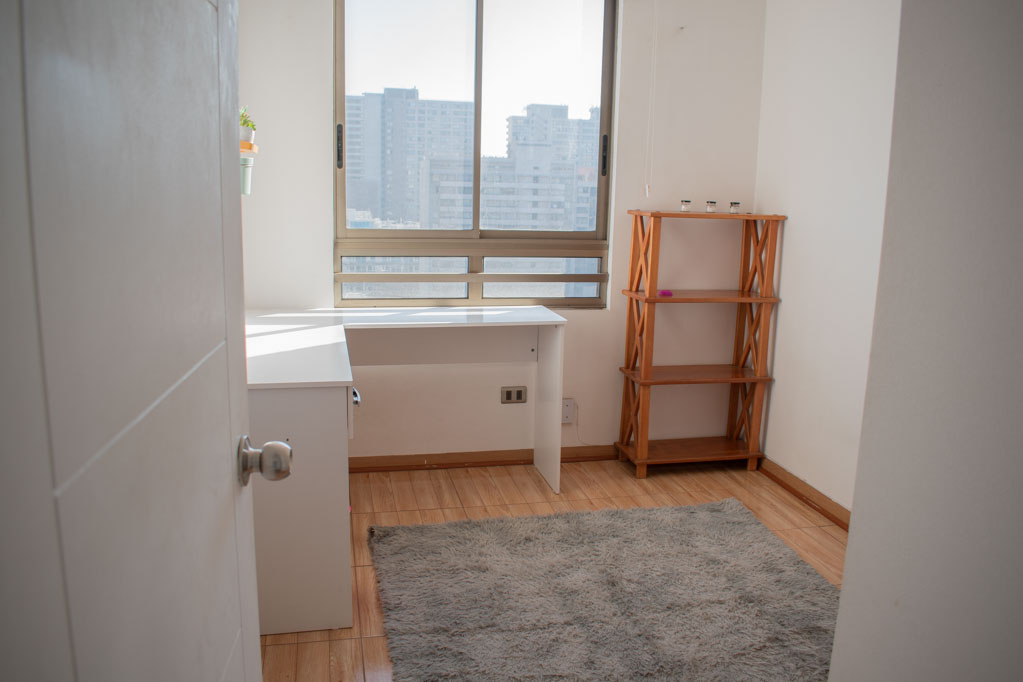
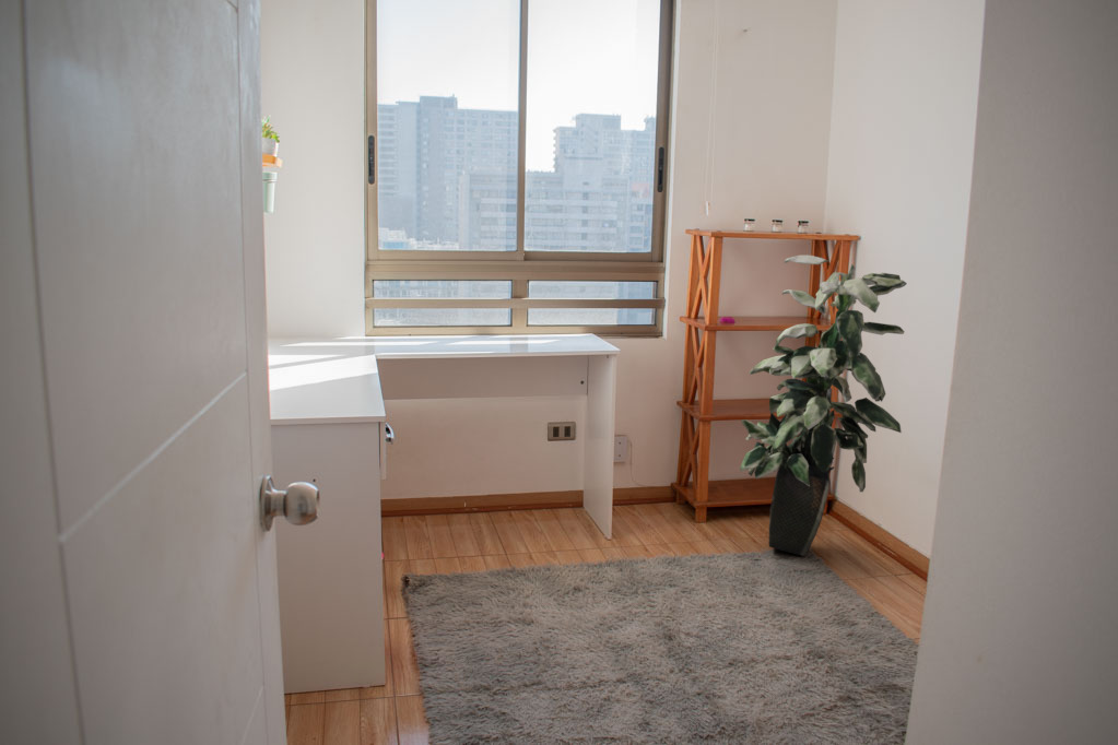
+ indoor plant (814, 405)
